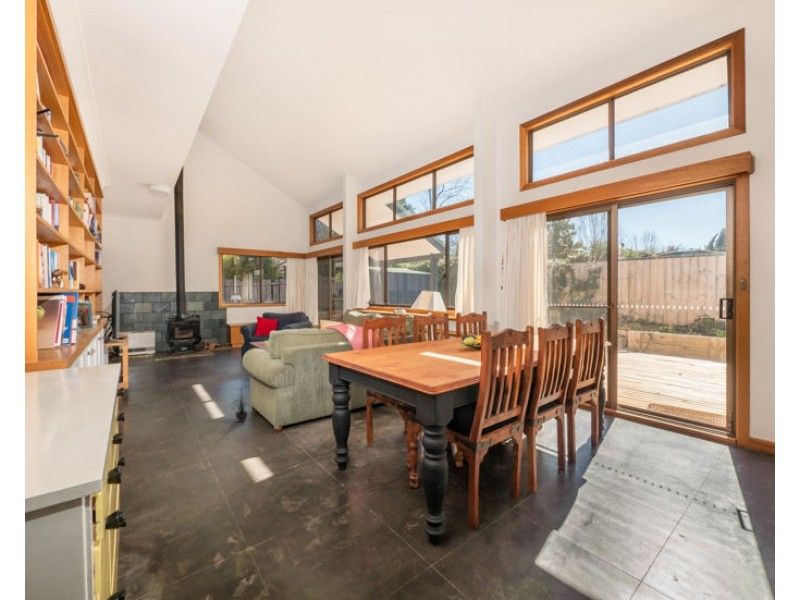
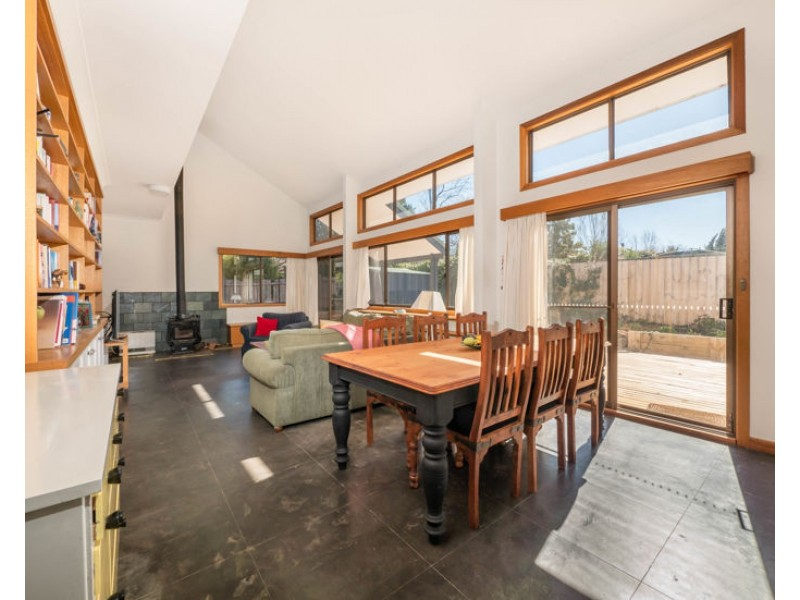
- potted plant (240, 401)
